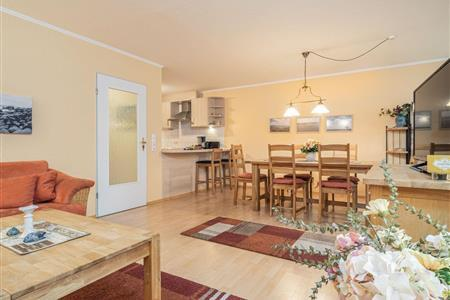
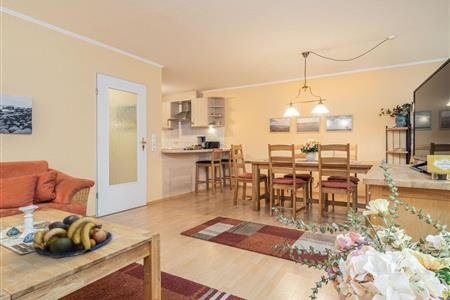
+ fruit bowl (76, 230)
